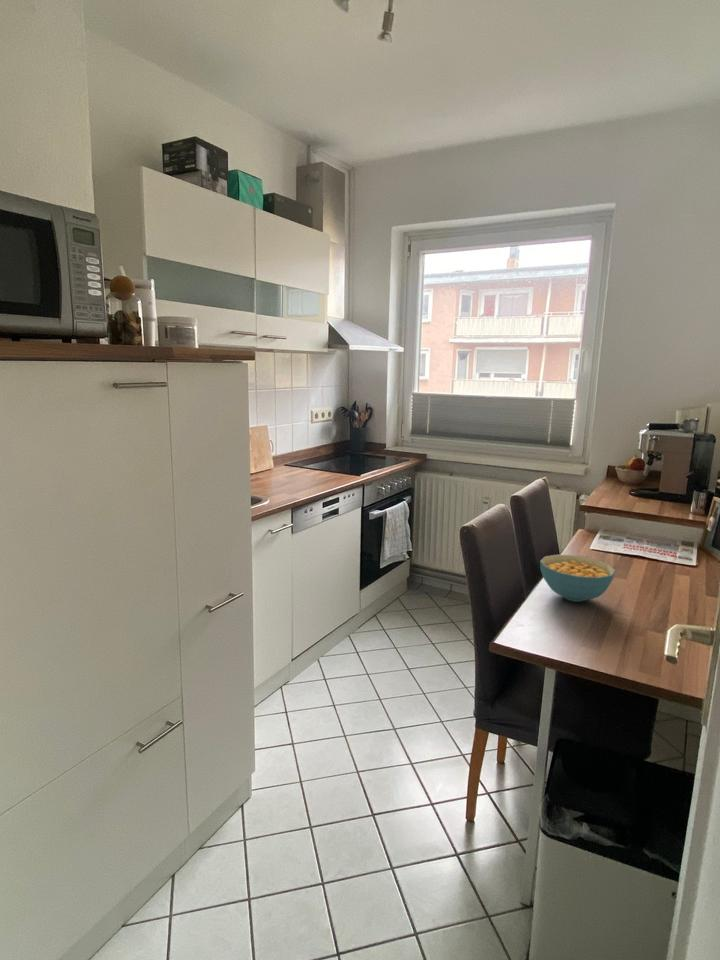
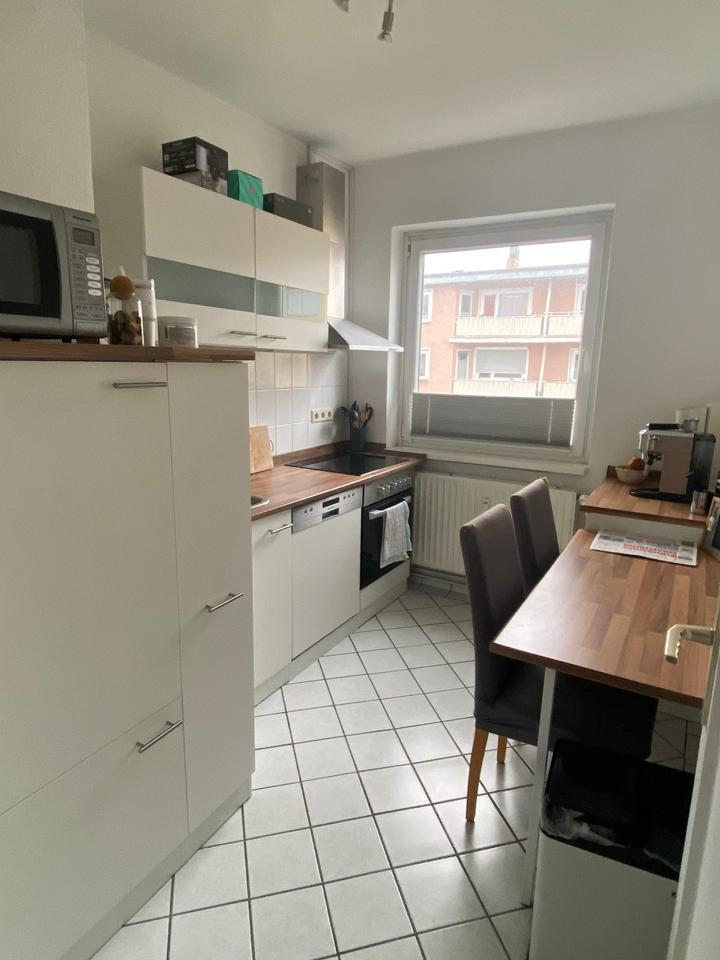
- cereal bowl (575, 581)
